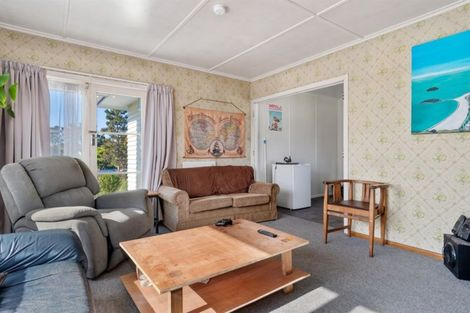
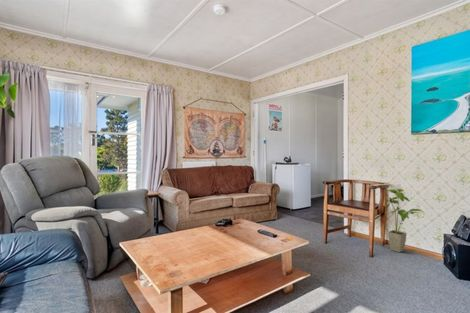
+ house plant (401, 221)
